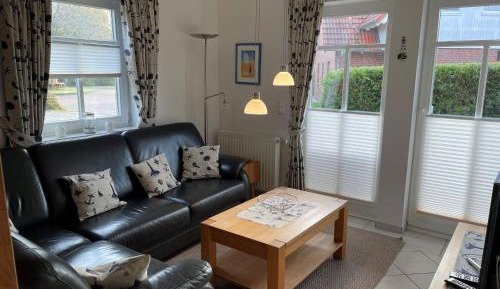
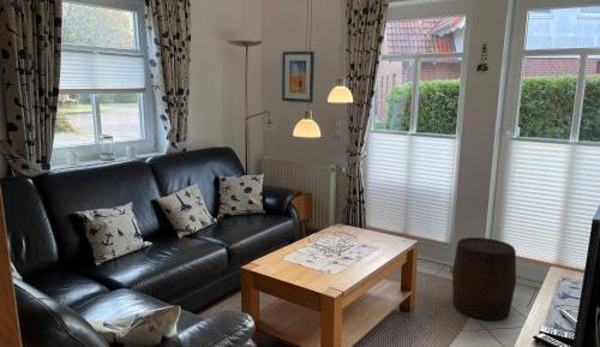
+ stool (482, 276)
